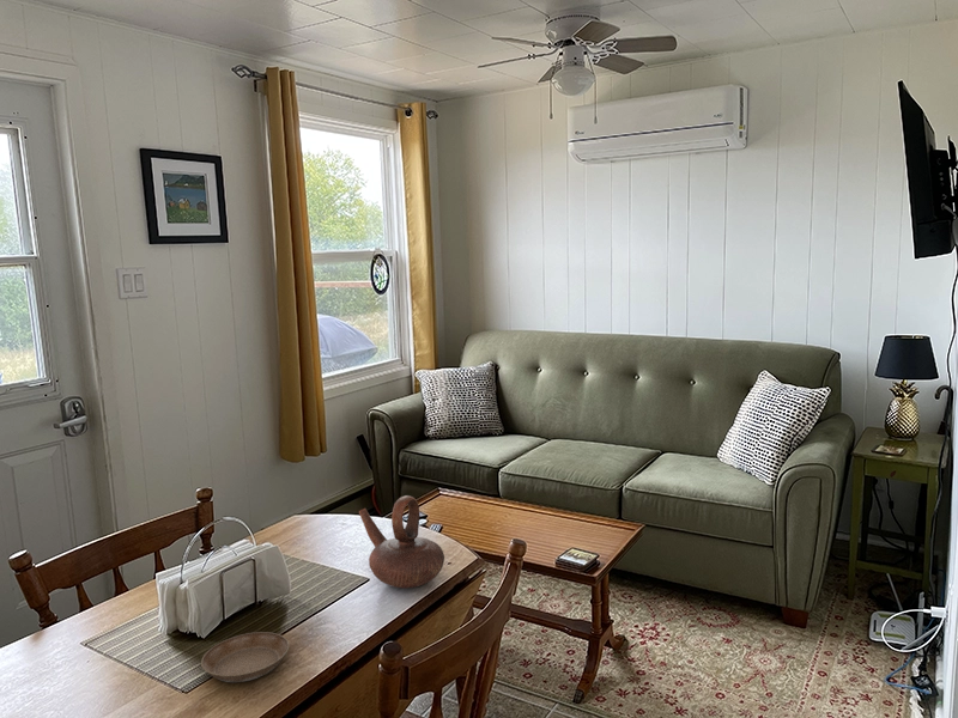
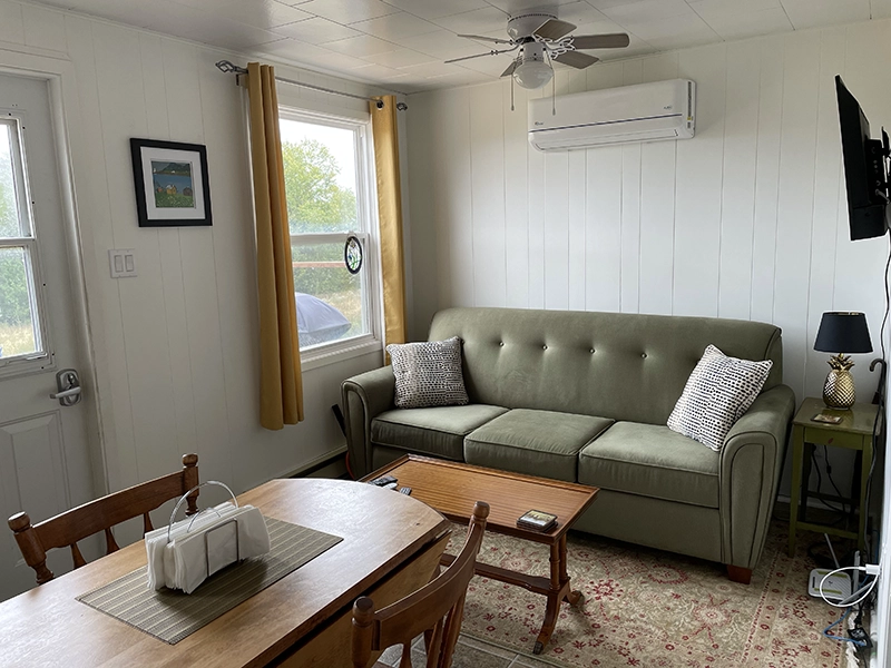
- saucer (245, 658)
- teapot (395, 536)
